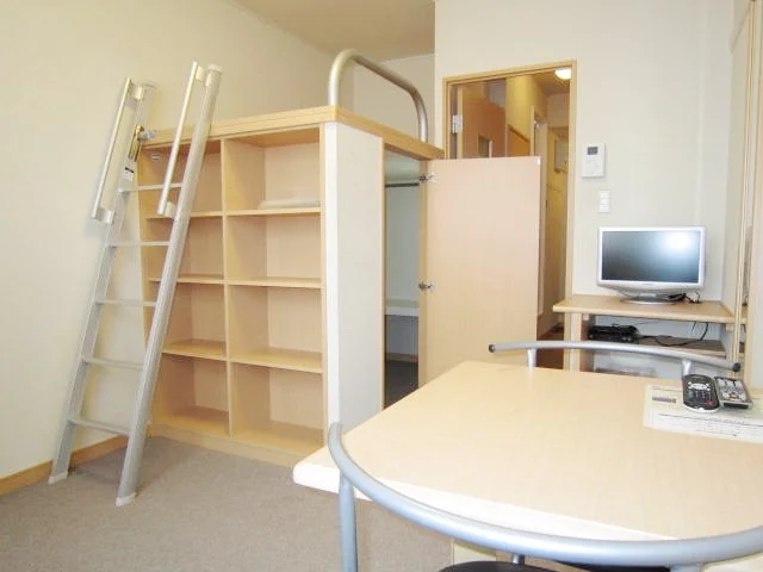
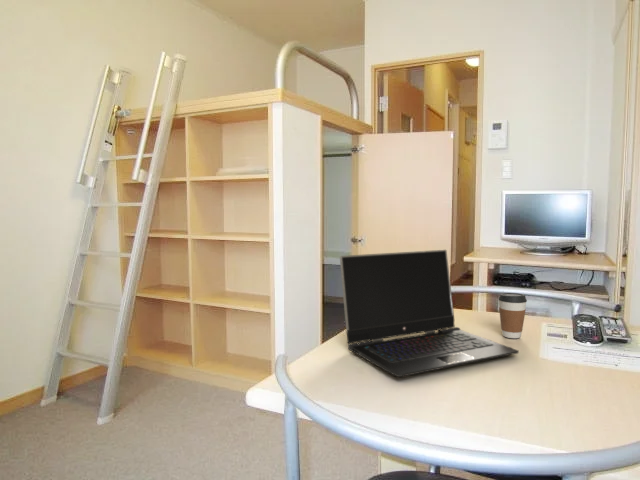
+ coffee cup (512, 315)
+ laptop computer (426, 304)
